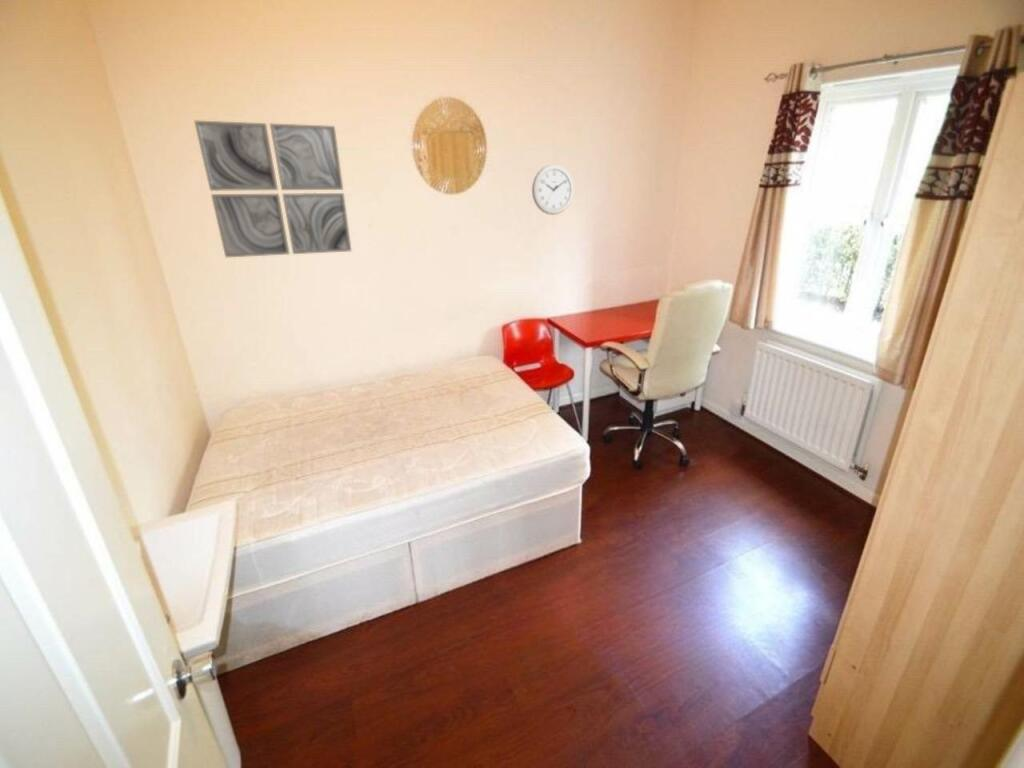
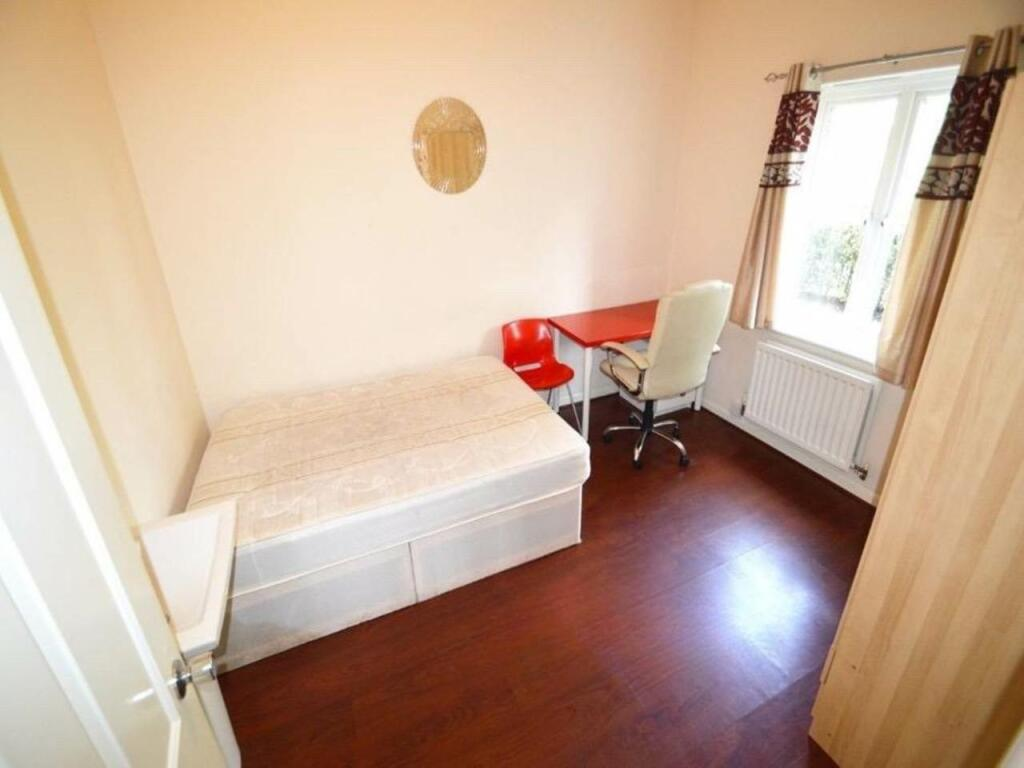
- wall art (281, 189)
- wall clock (553, 190)
